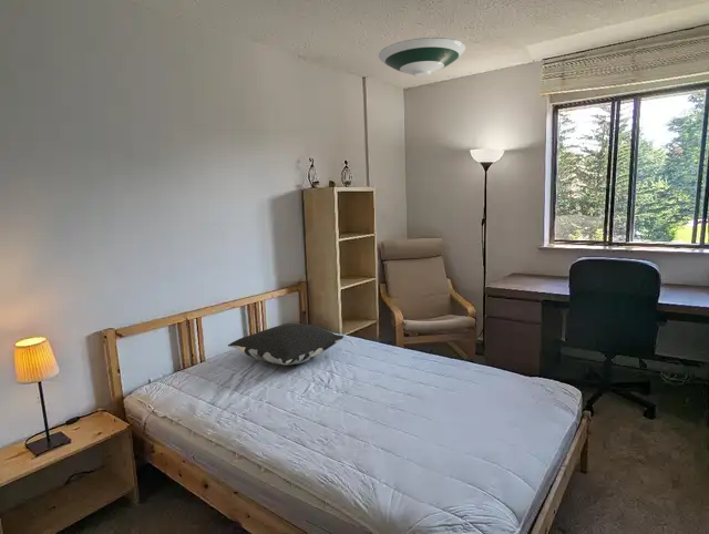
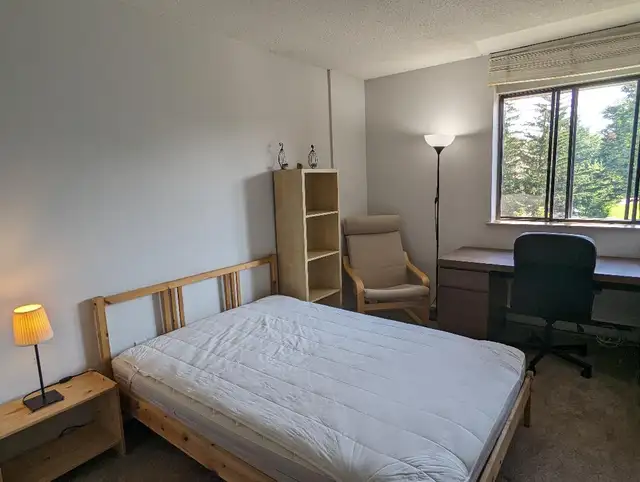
- pillow (286, 341)
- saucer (421, 63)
